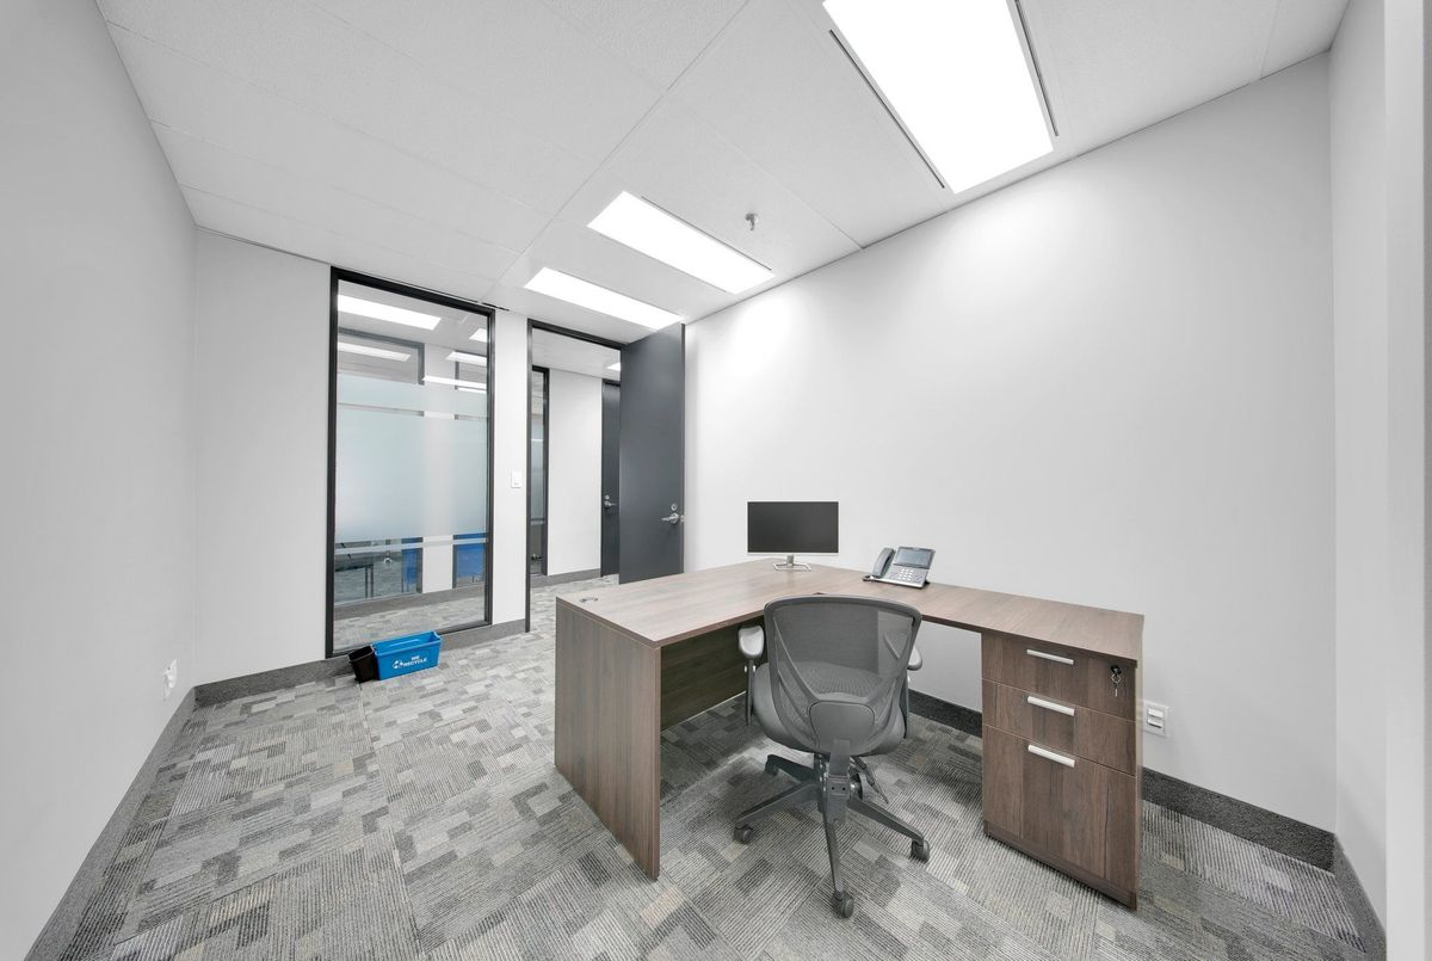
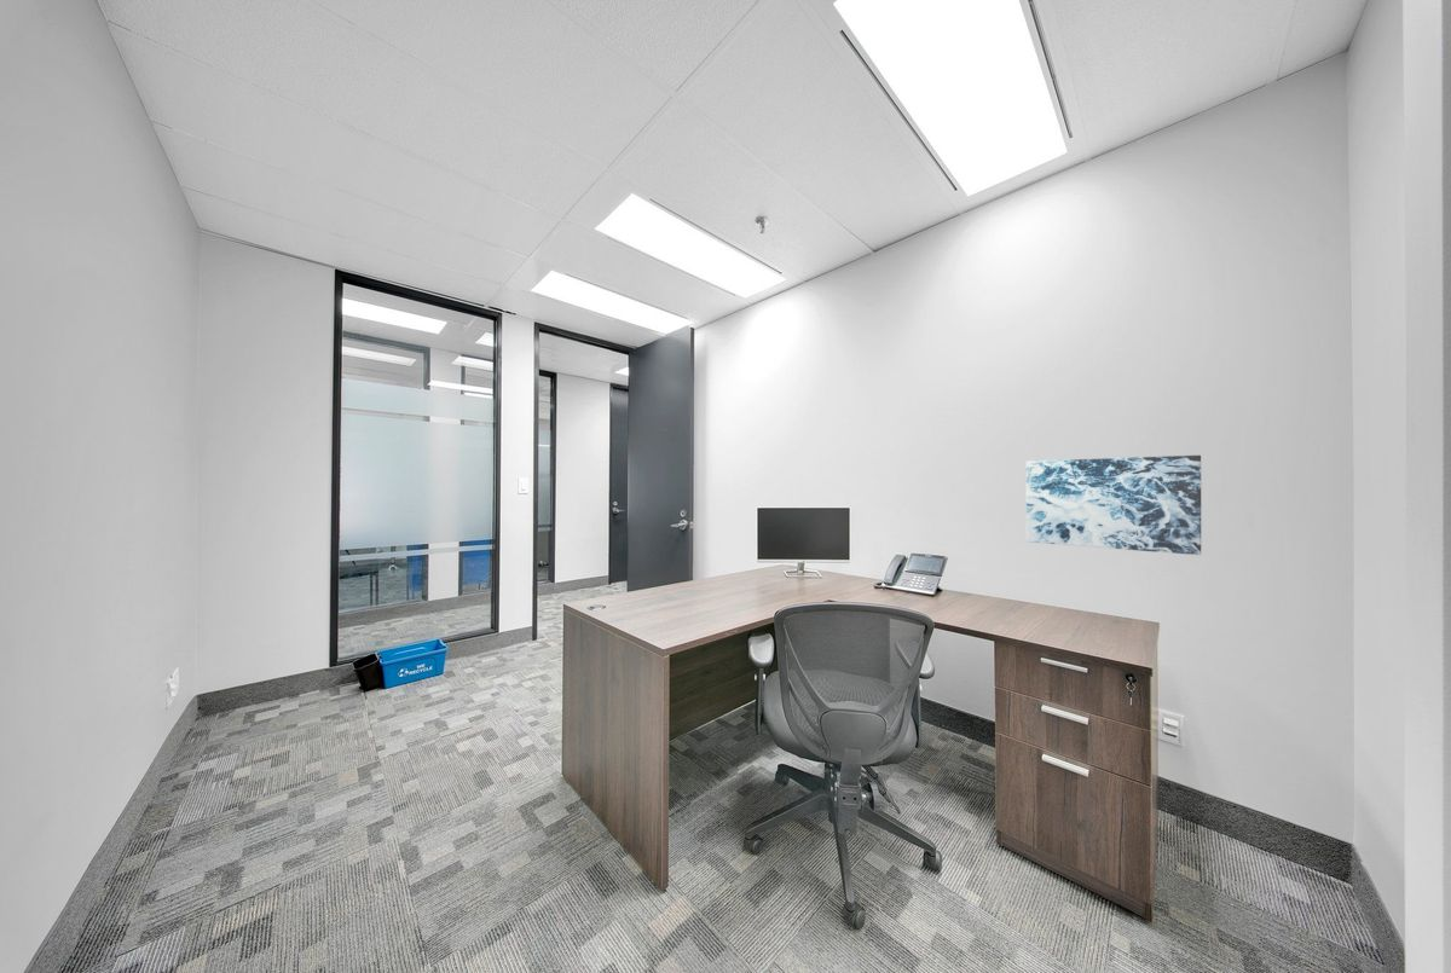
+ wall art (1104, 503)
